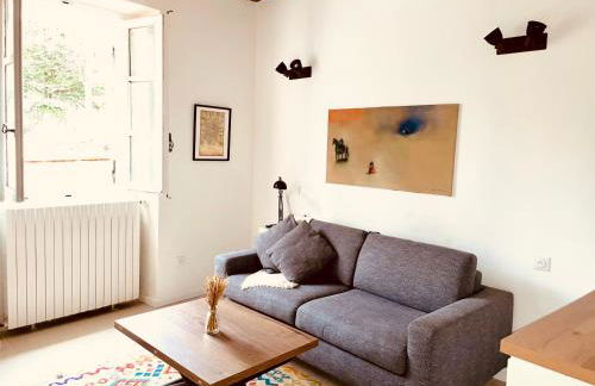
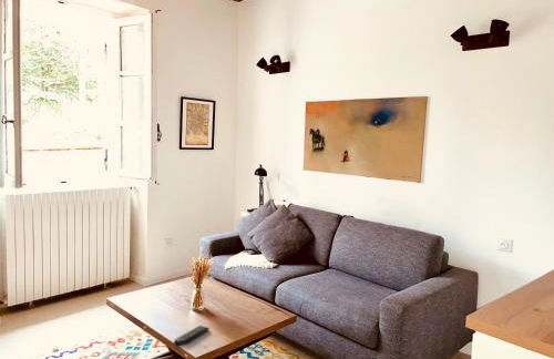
+ remote control (192, 335)
